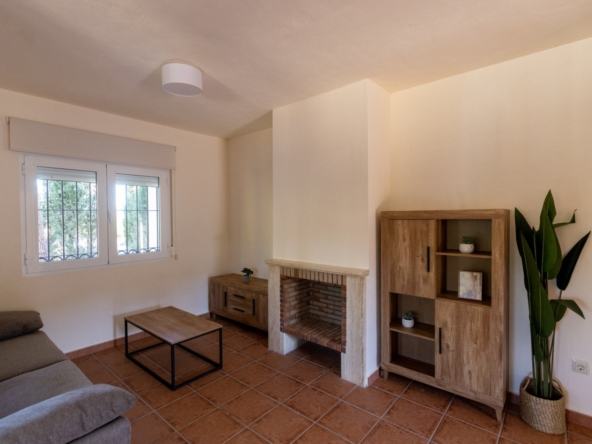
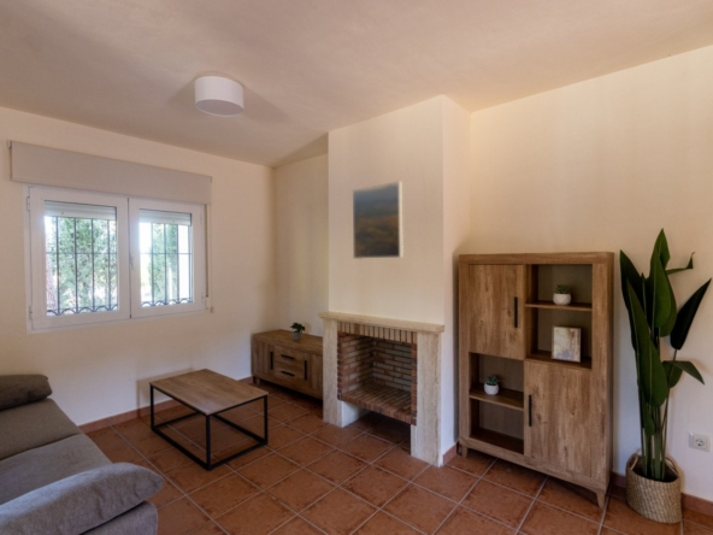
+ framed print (376, 222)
